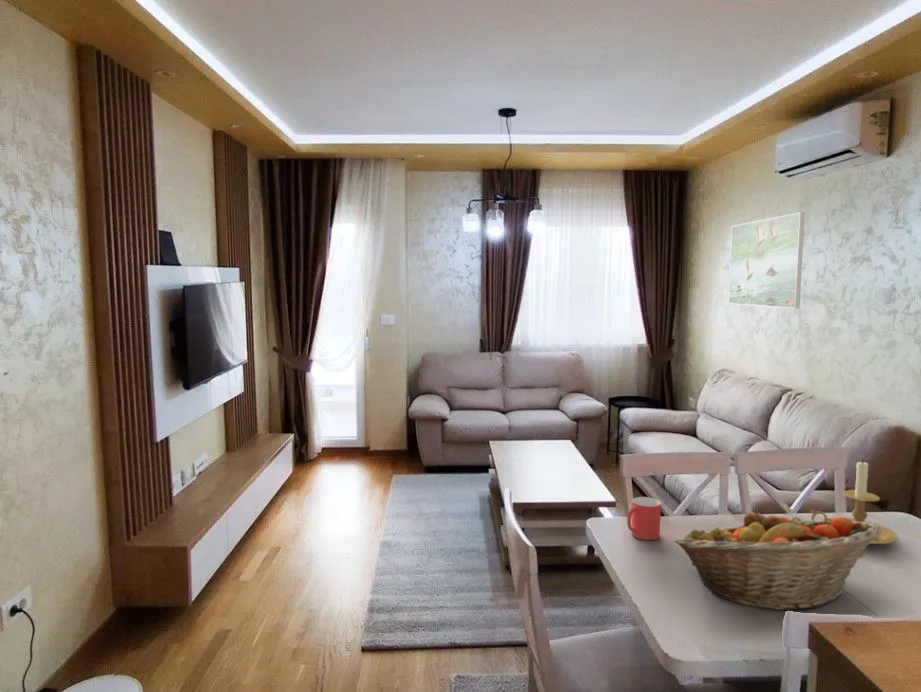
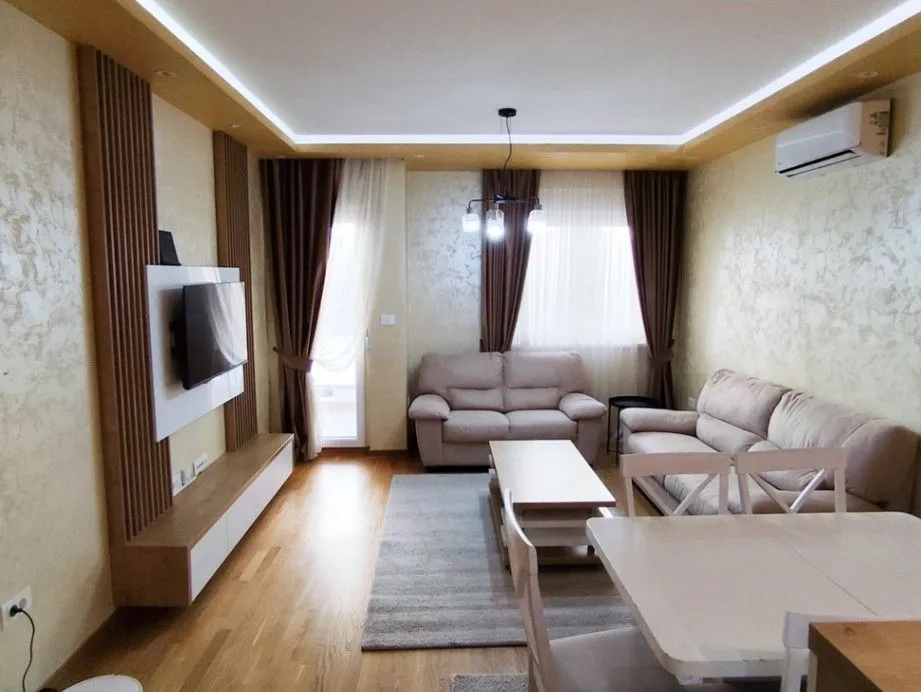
- fruit basket (774, 548)
- candle holder (860, 498)
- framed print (762, 263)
- mug (642, 519)
